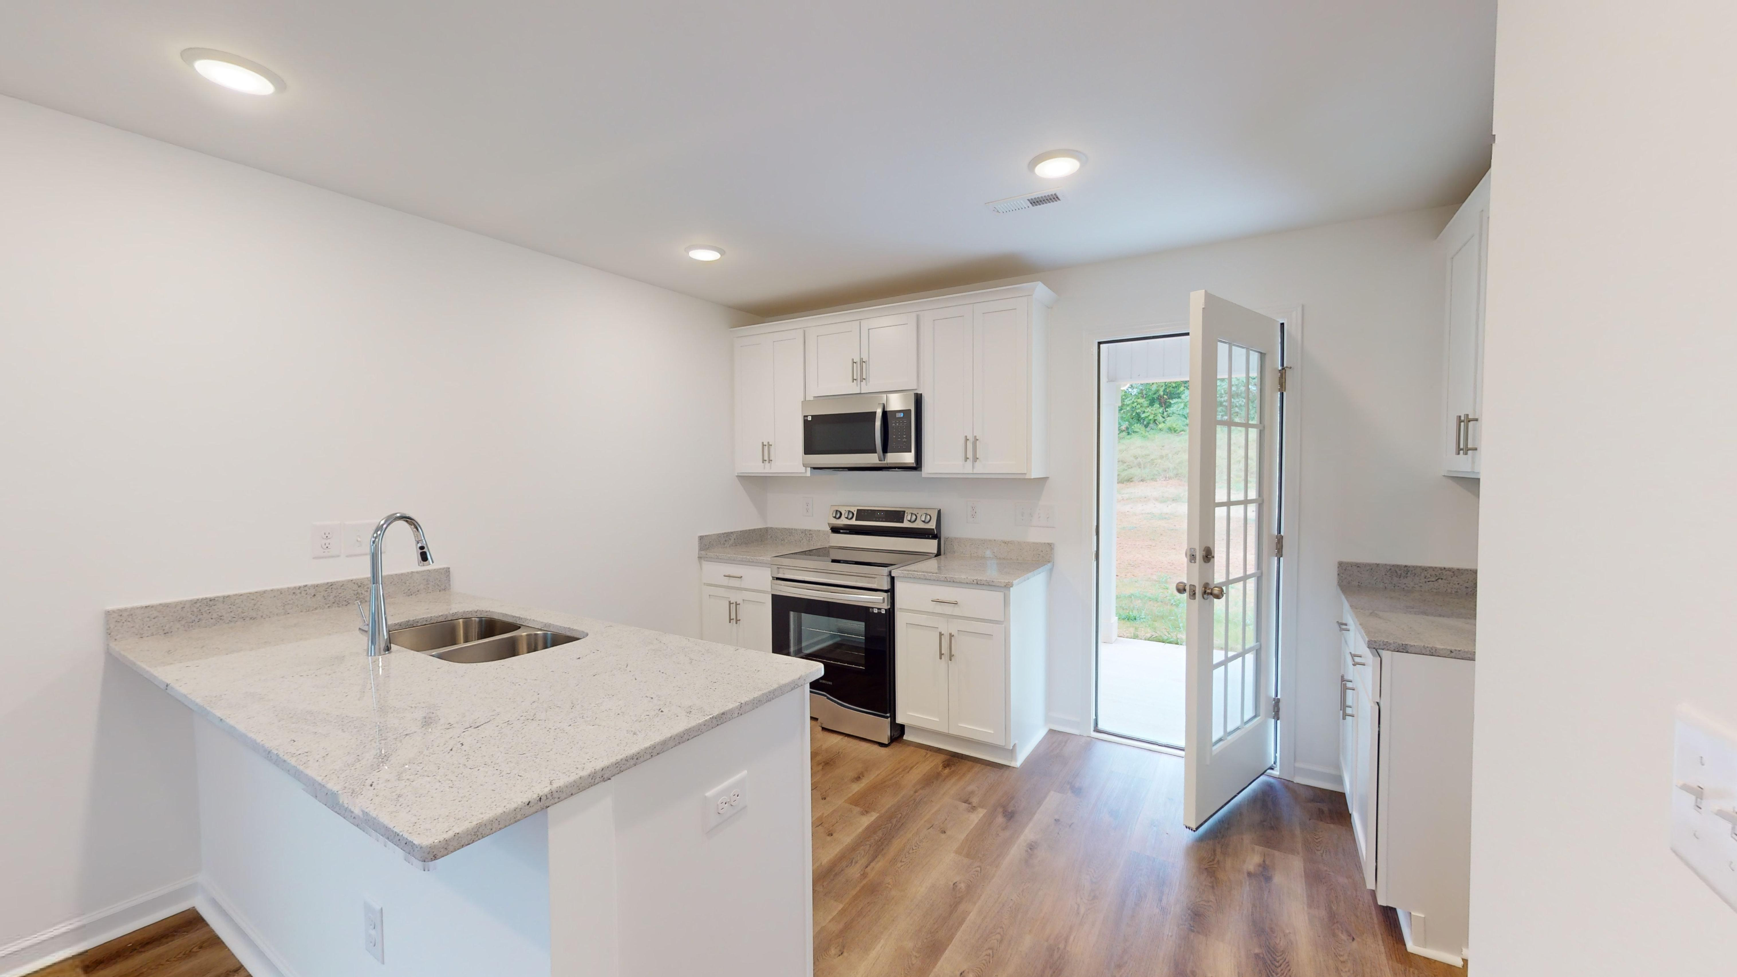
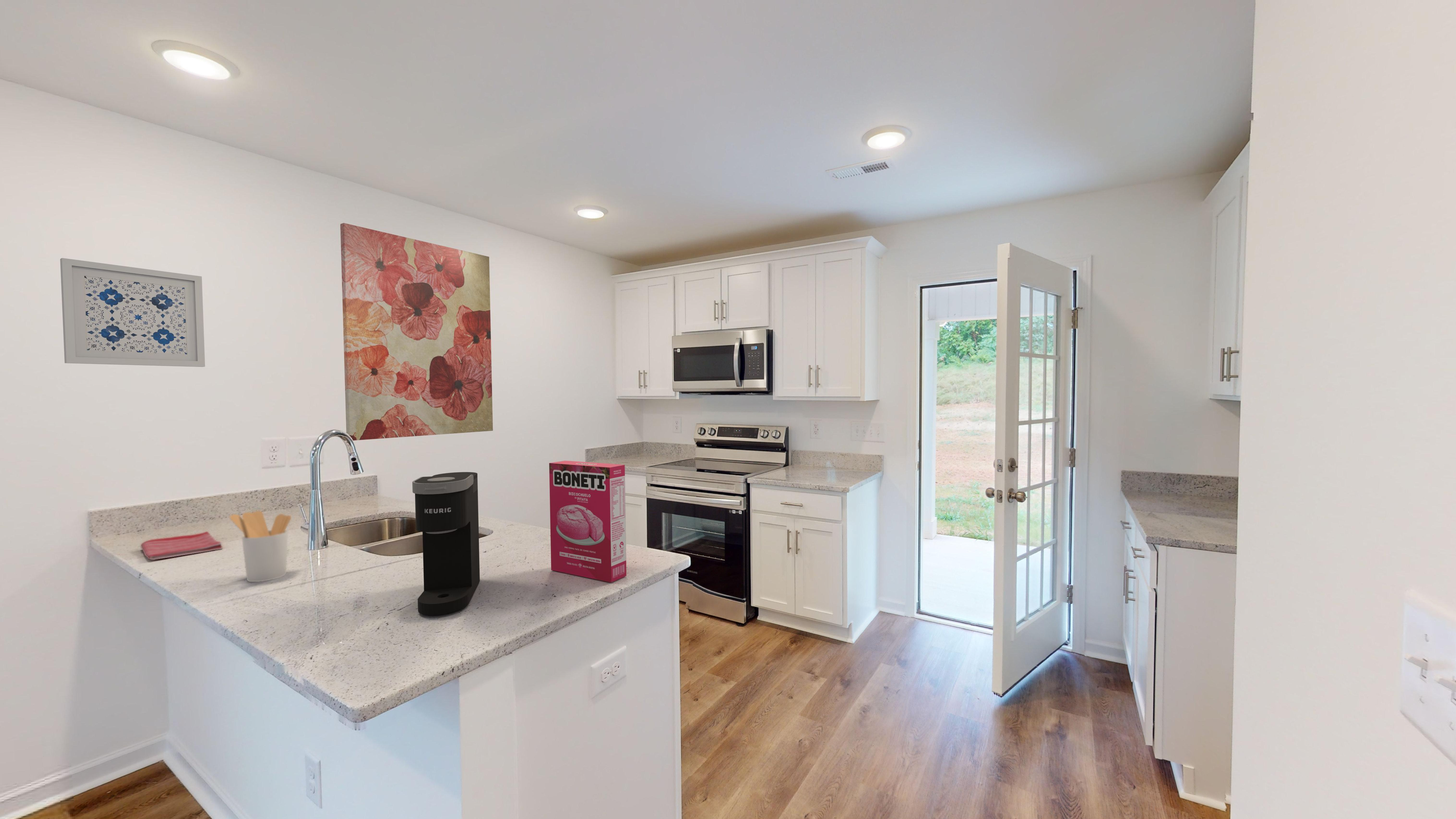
+ wall art (138, 317)
+ coffee maker (449, 535)
+ cereal box (587, 518)
+ wall art (425, 339)
+ dish towel (182, 545)
+ utensil holder (259, 544)
